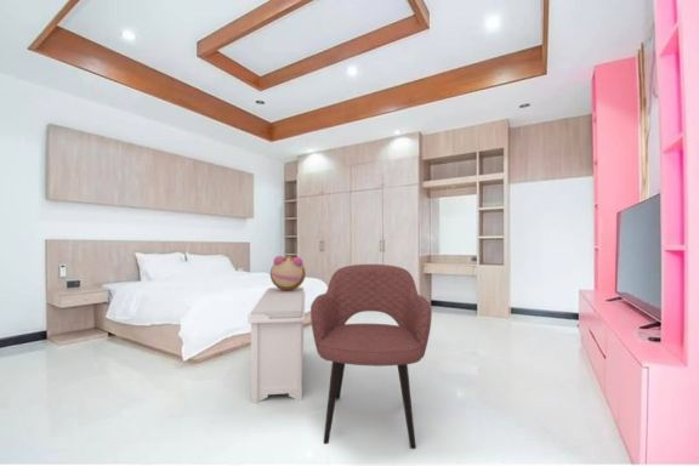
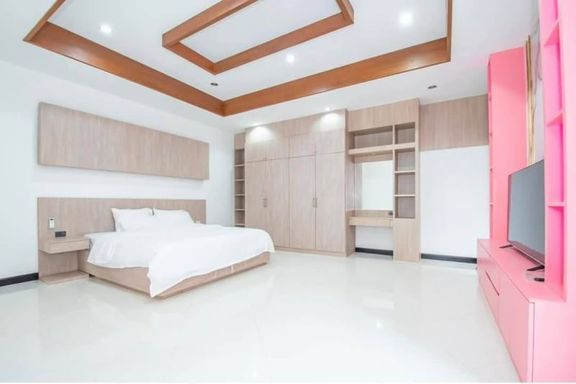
- plush toy (288, 272)
- bench (282, 334)
- armchair (370, 342)
